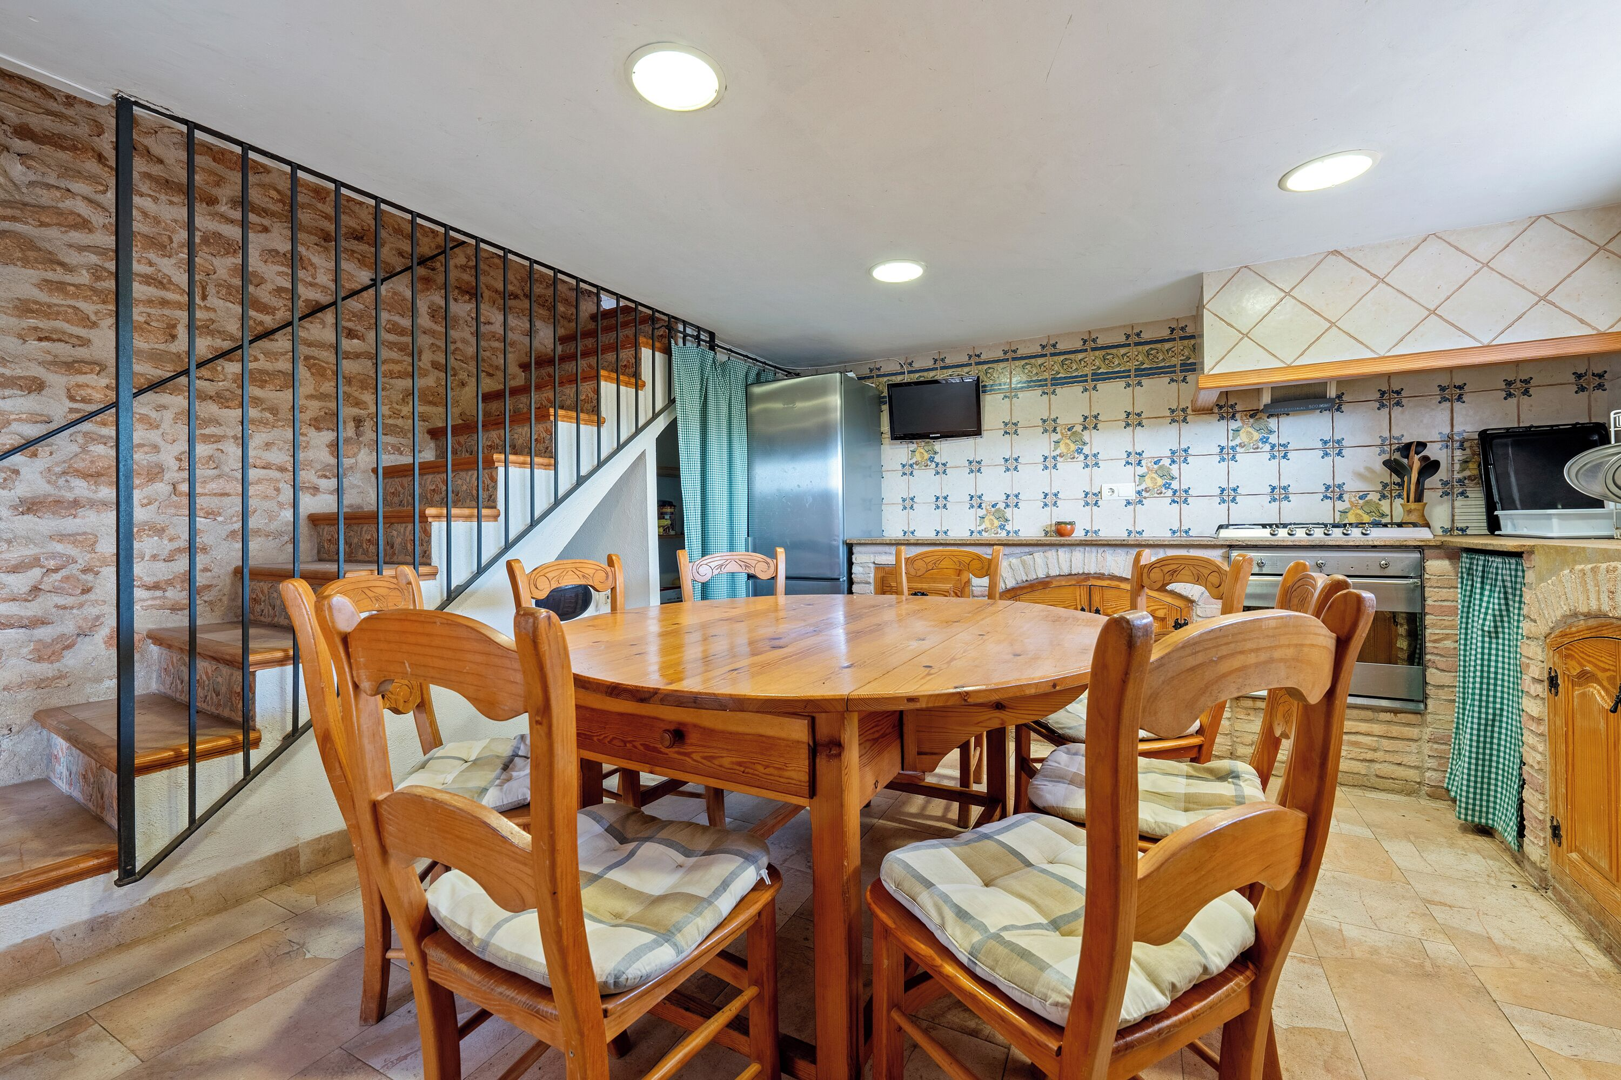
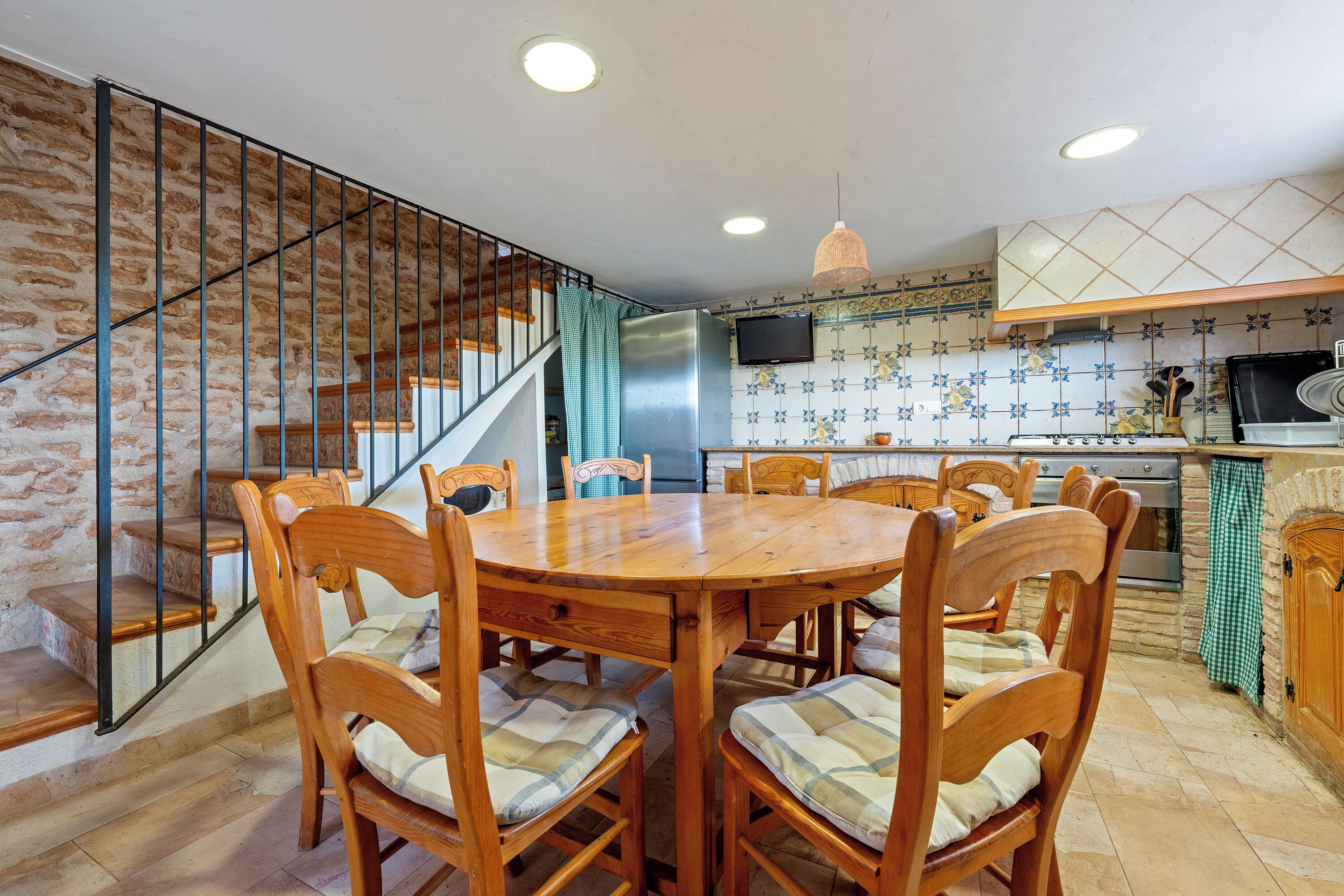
+ pendant lamp (839, 225)
